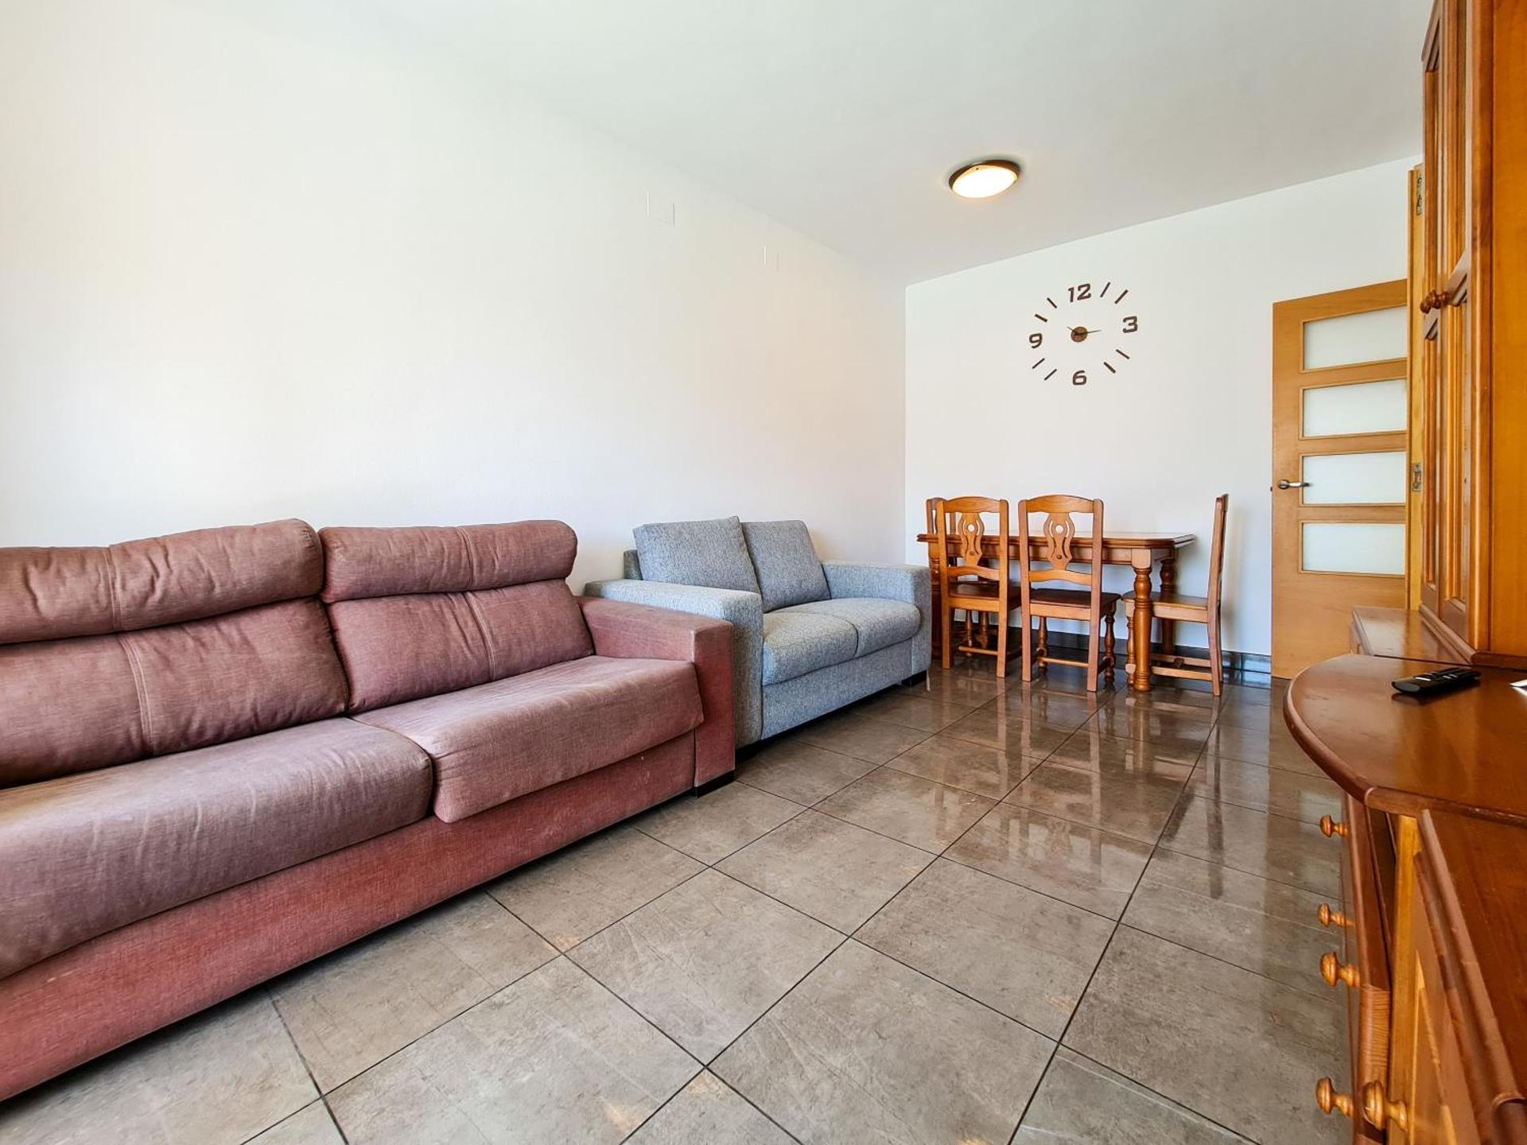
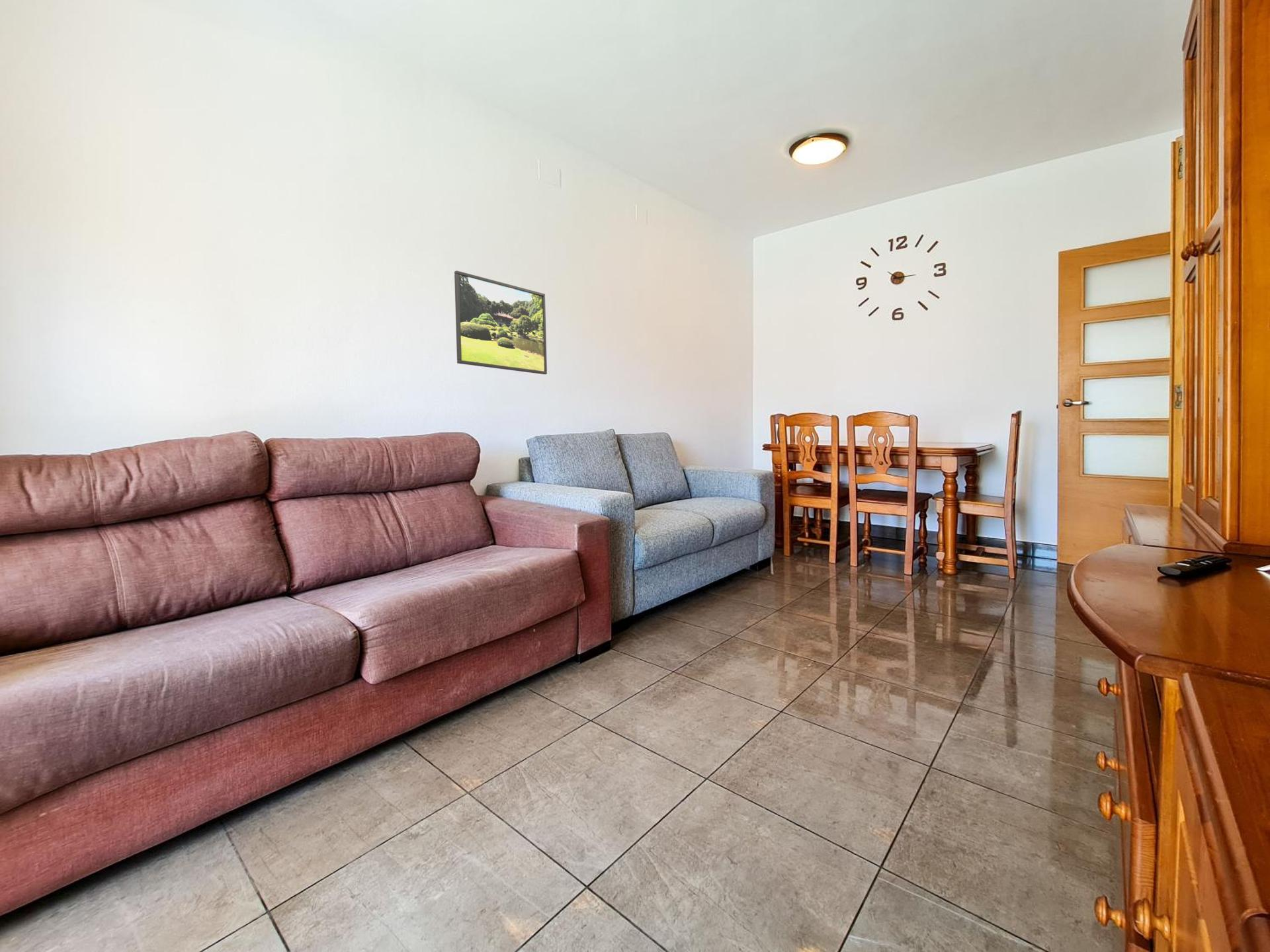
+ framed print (503, 326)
